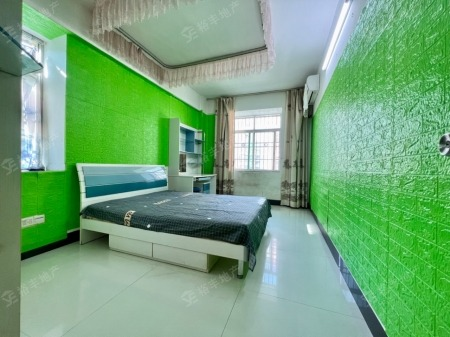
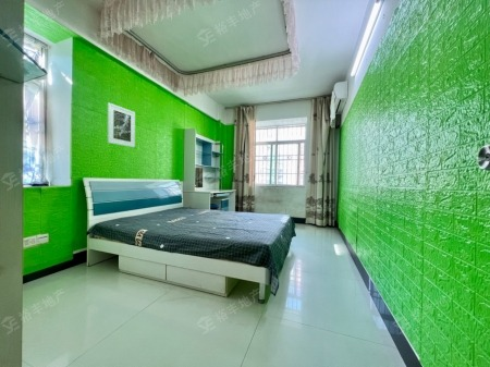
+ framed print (122, 126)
